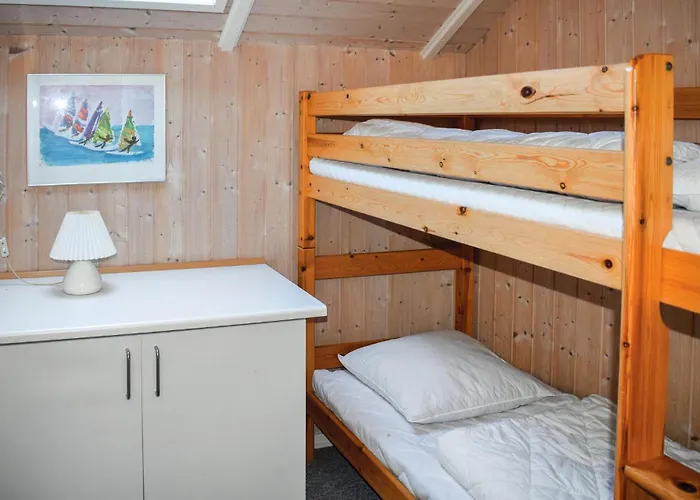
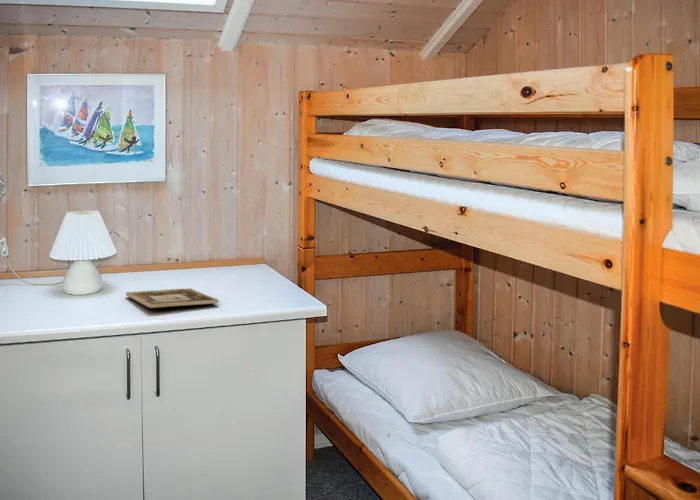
+ picture frame (171, 297)
